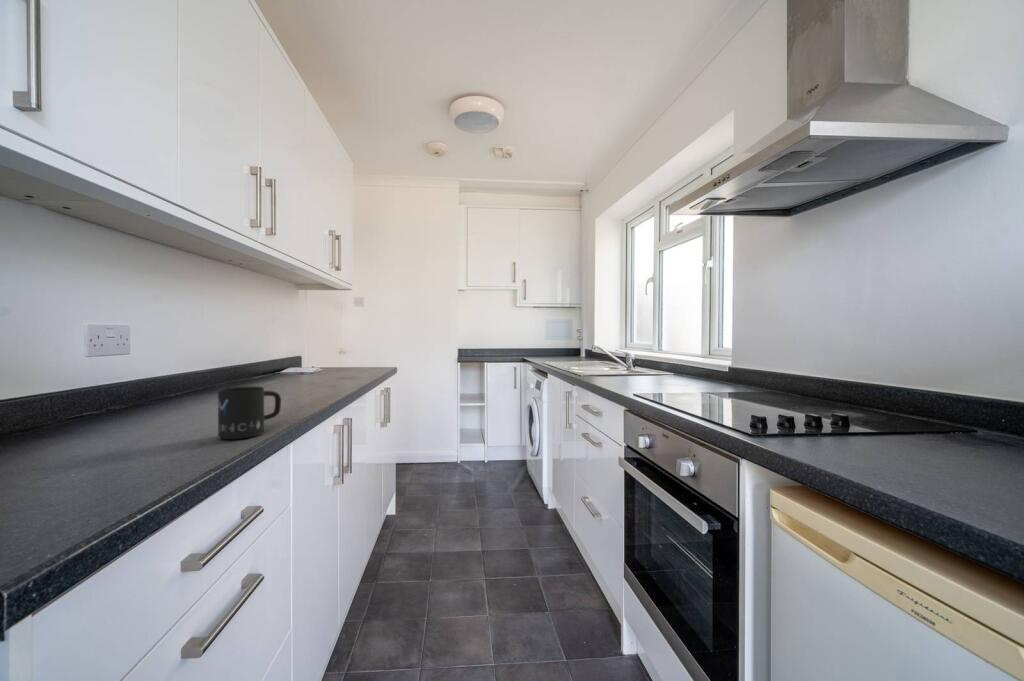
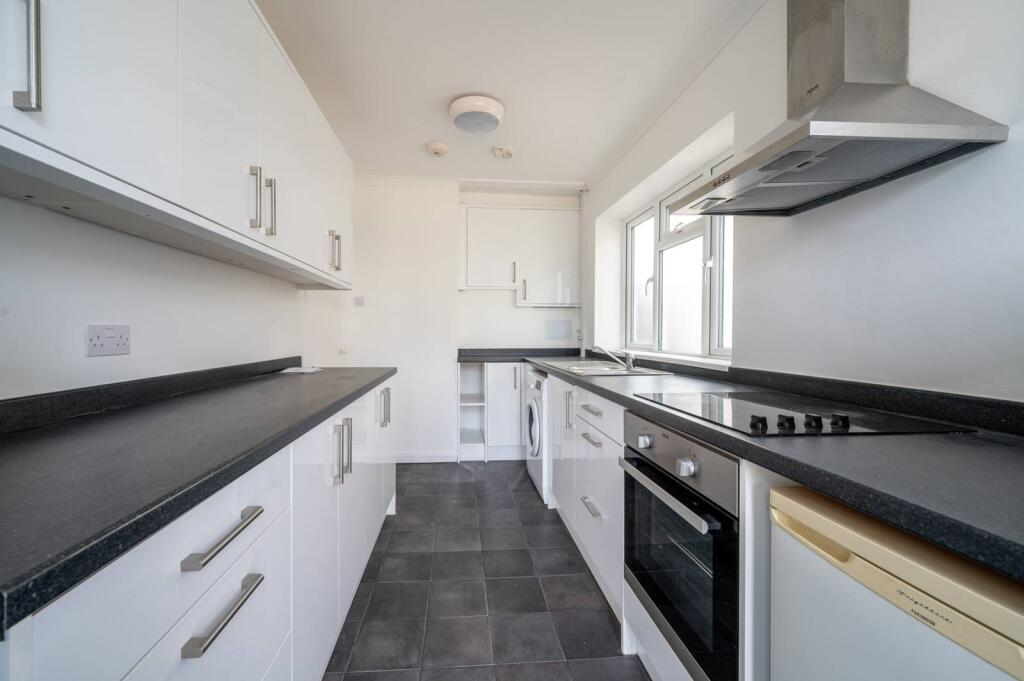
- mug (251, 410)
